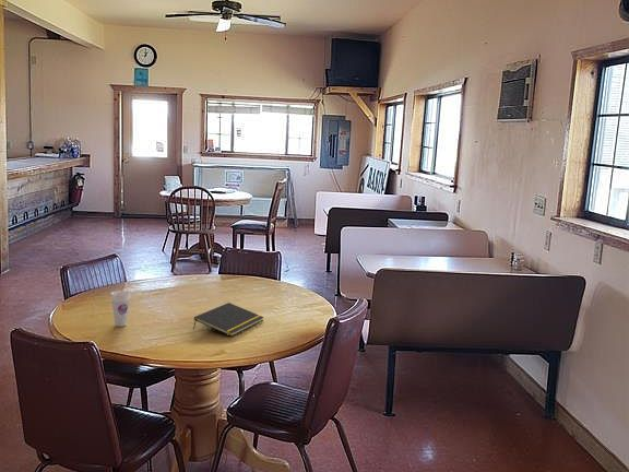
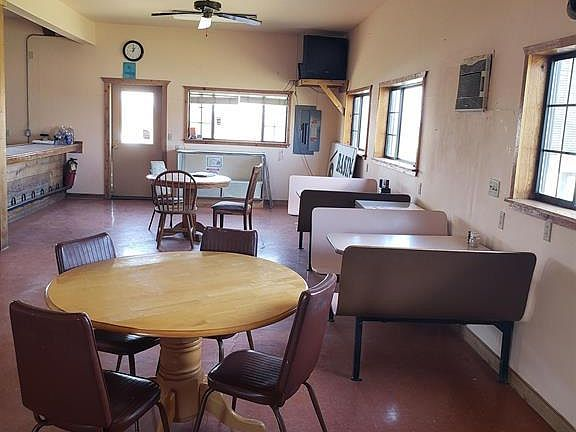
- notepad (229, 318)
- cup (120, 308)
